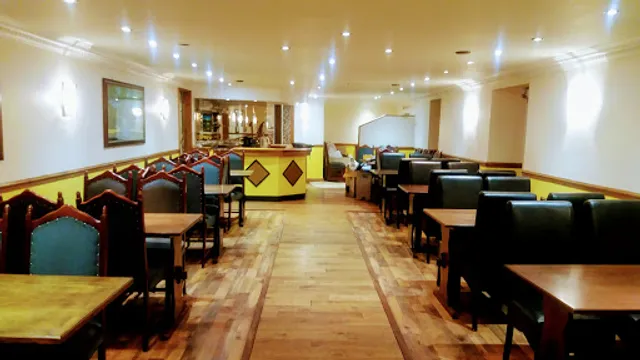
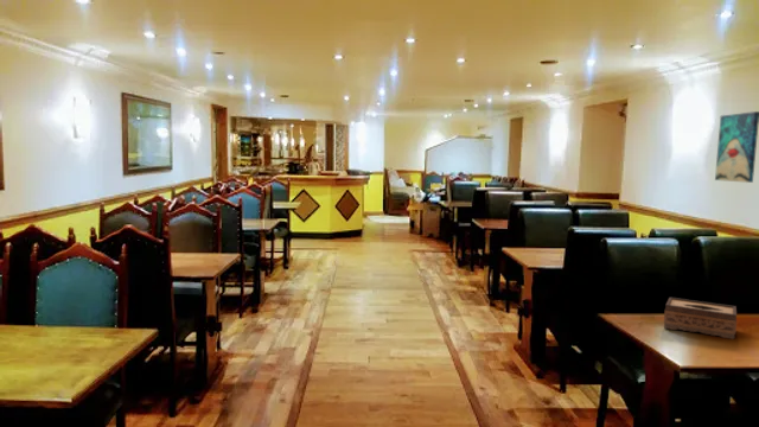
+ tissue box (700, 317)
+ wall art (735, 147)
